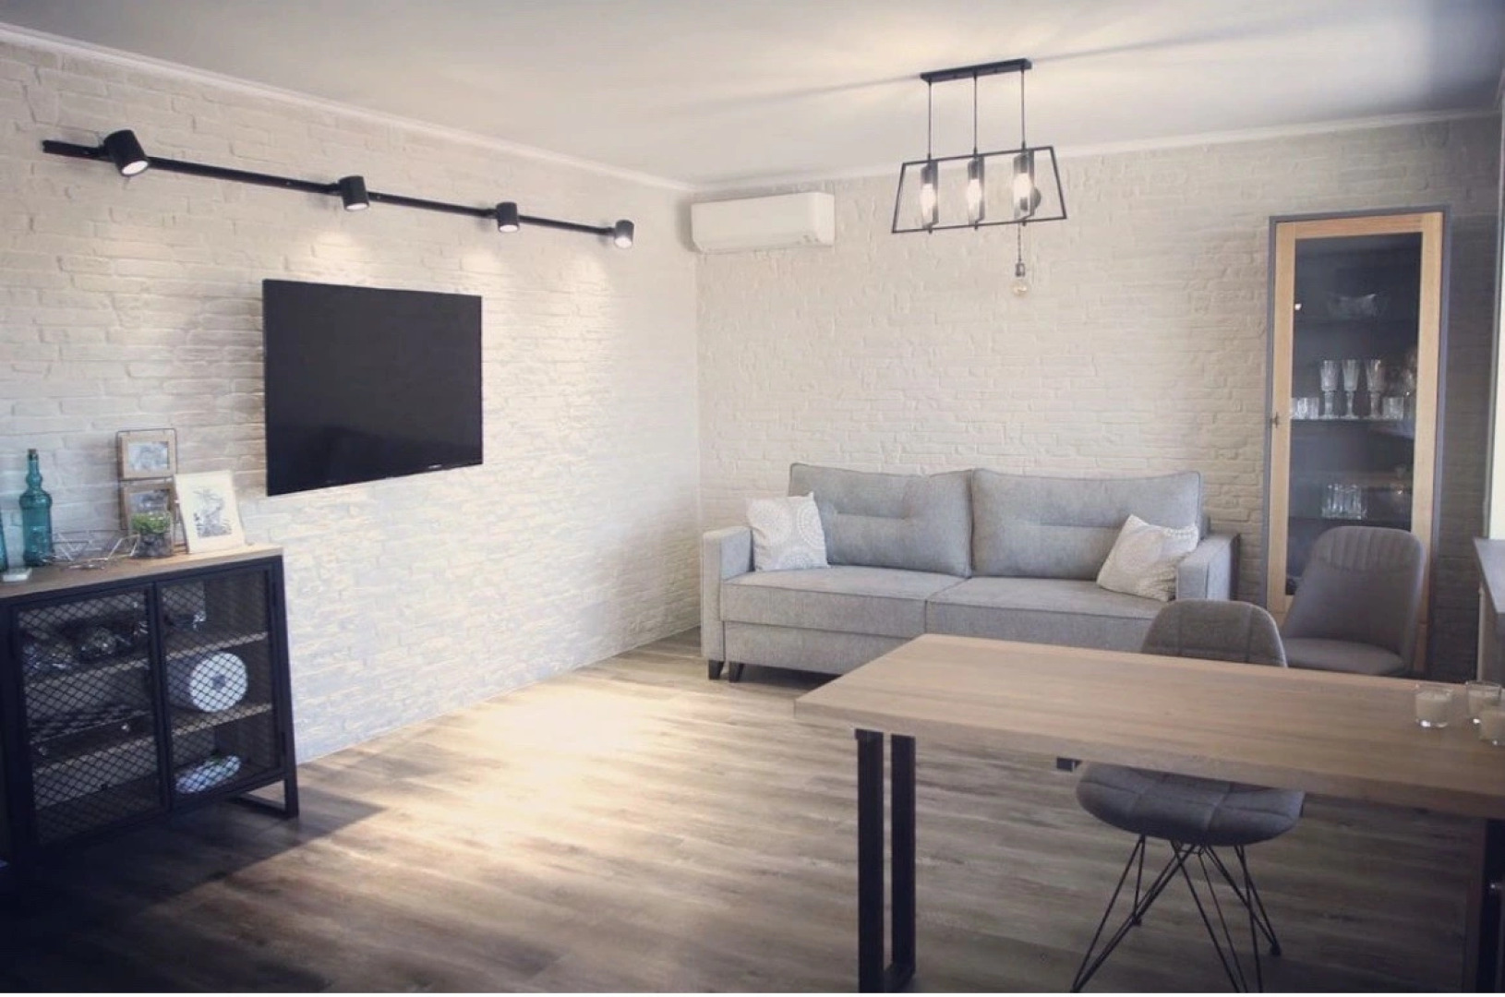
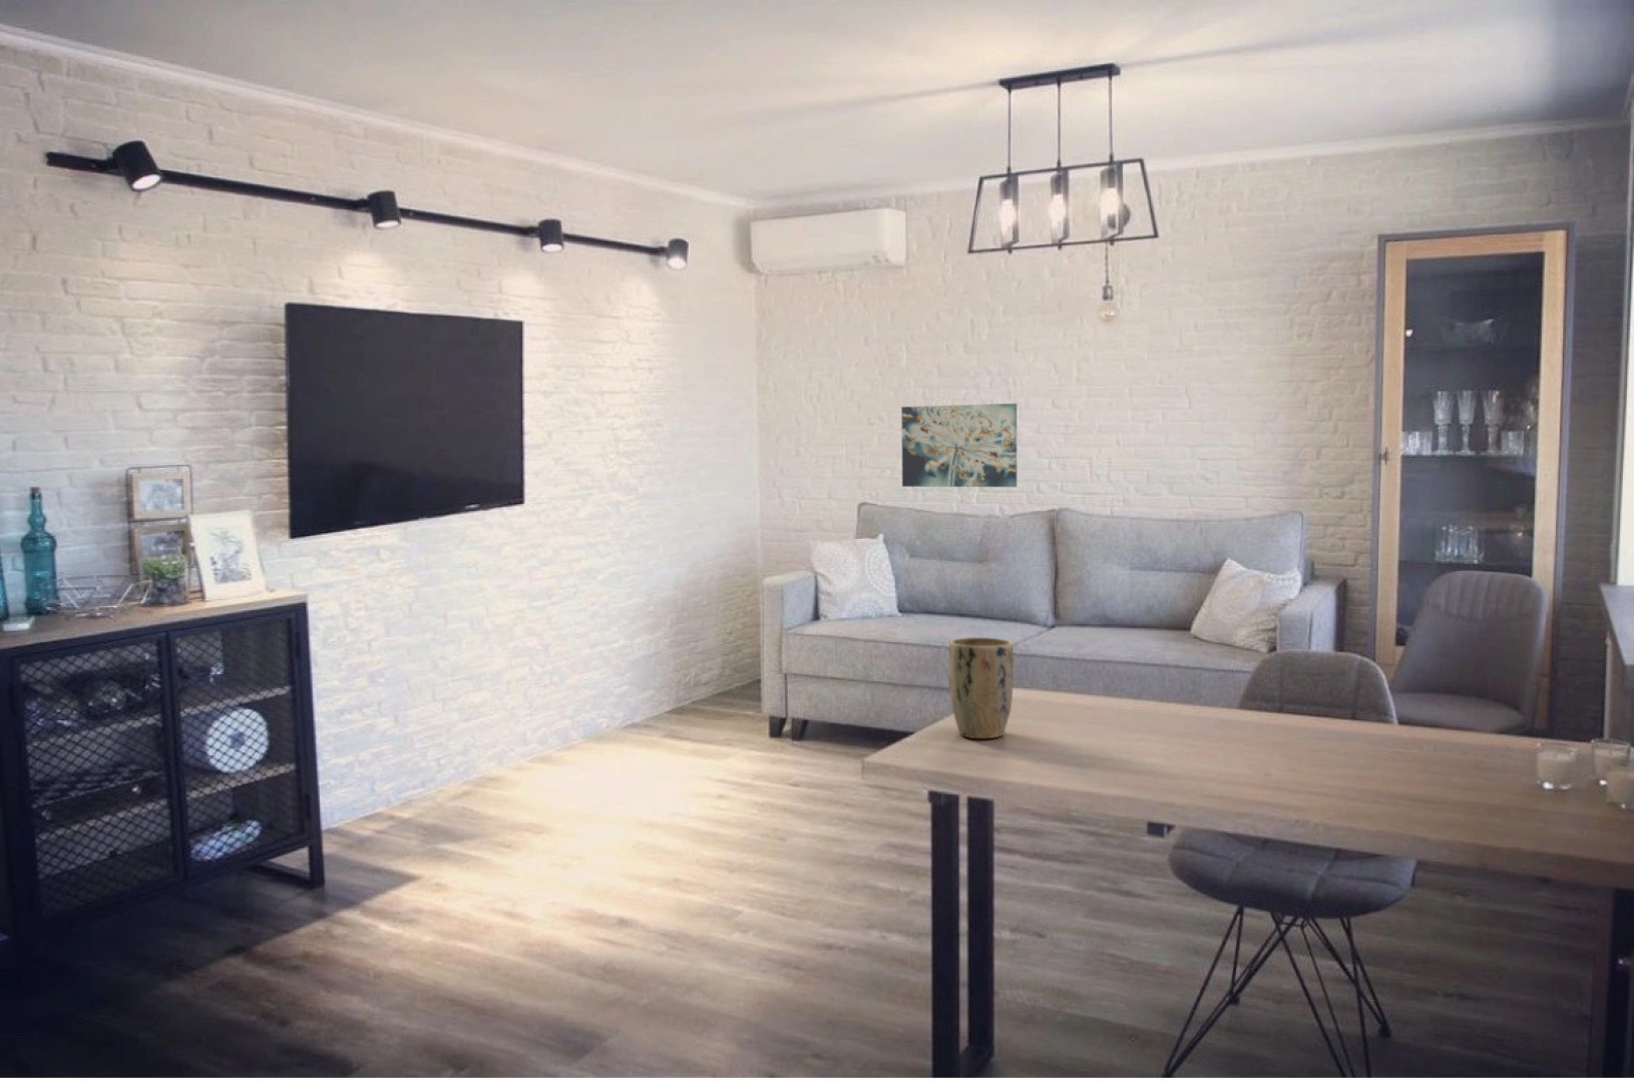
+ plant pot (981, 687)
+ wall art (958, 446)
